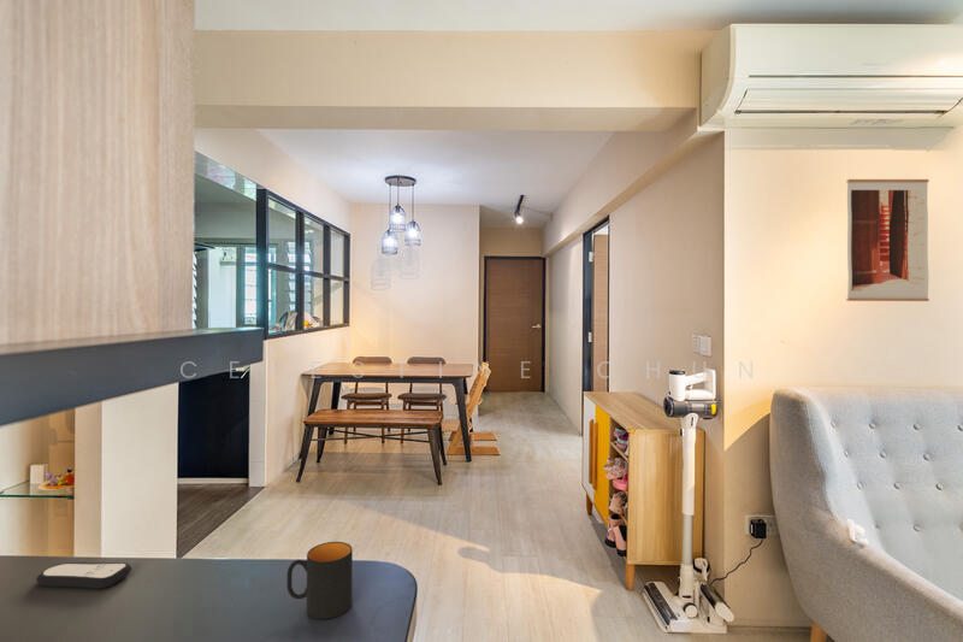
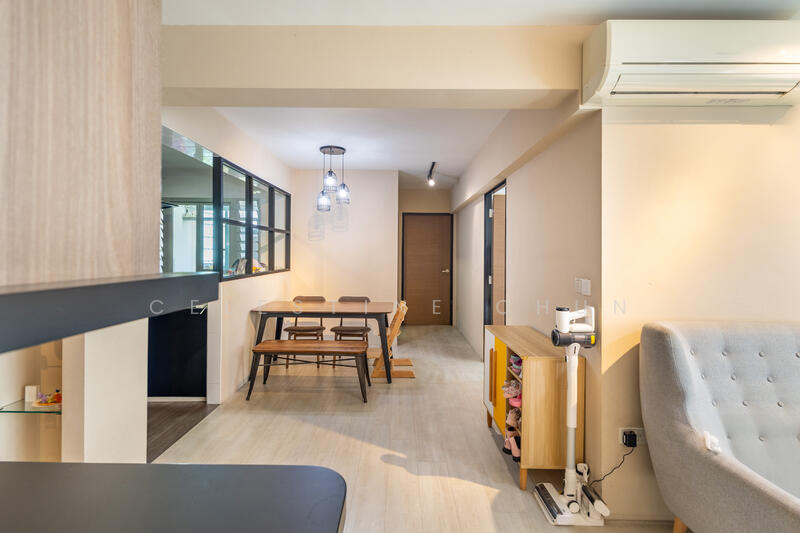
- remote control (83, 573)
- mug (319, 578)
- wall art (887, 240)
